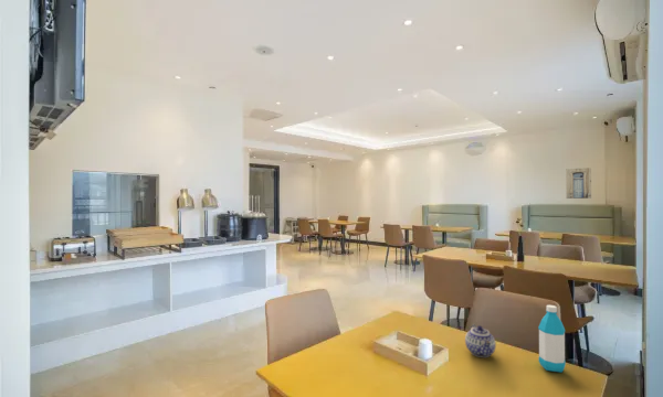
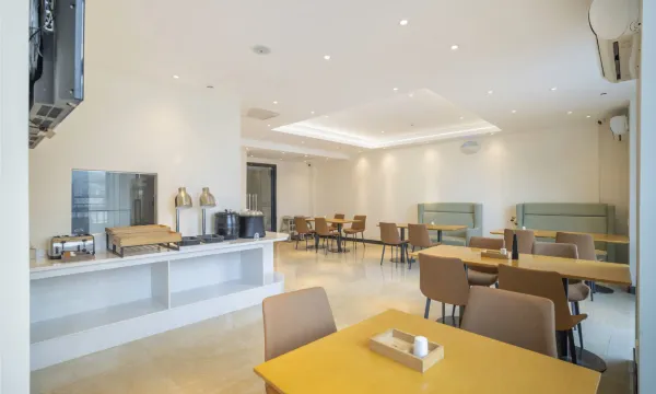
- teapot (480, 339)
- water bottle (551, 336)
- wall art (578, 183)
